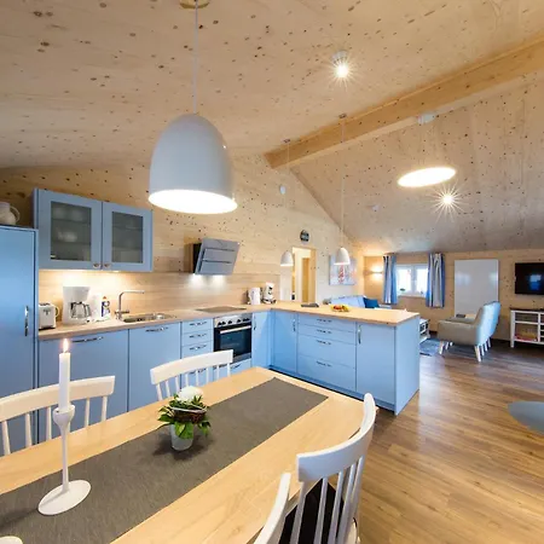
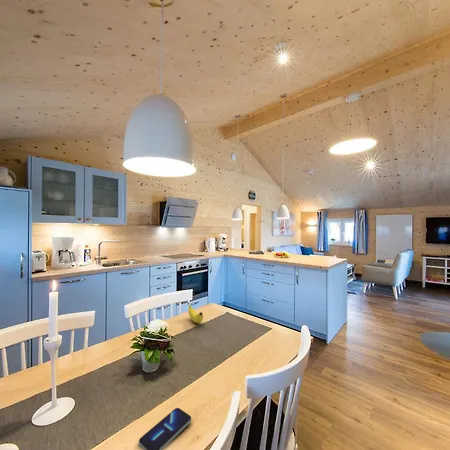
+ fruit (195, 313)
+ smartphone (166, 429)
